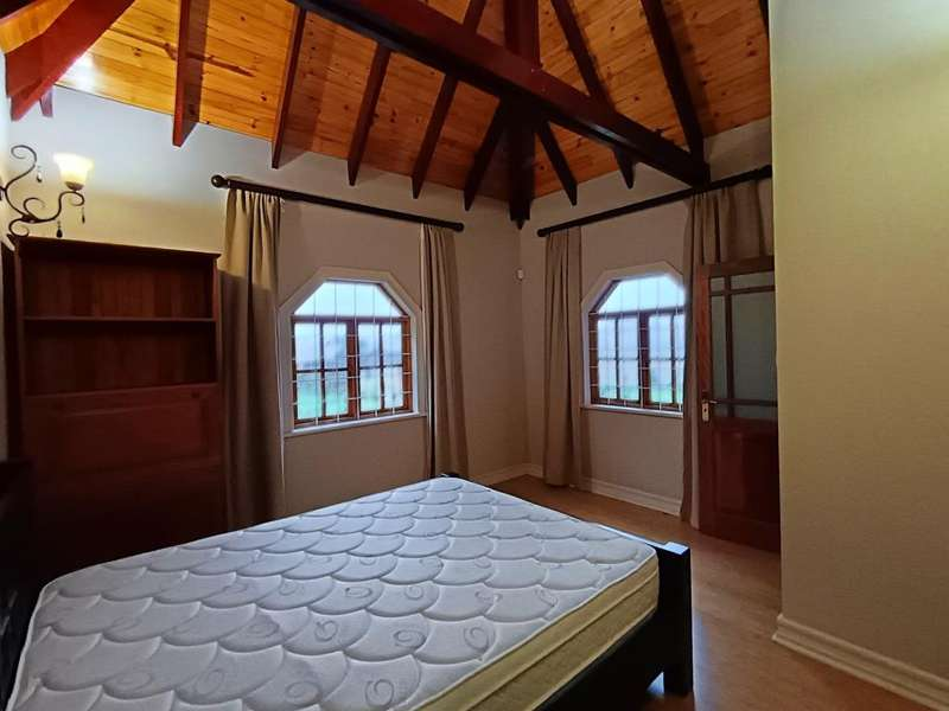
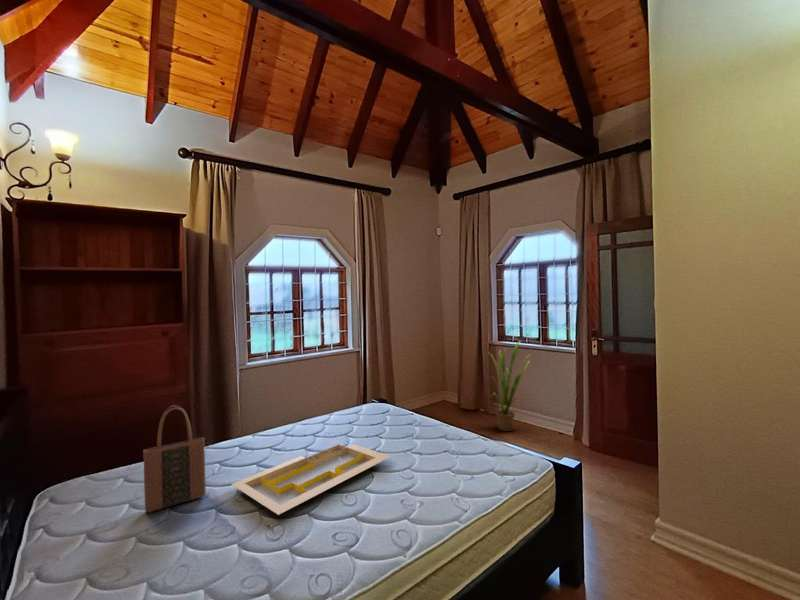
+ house plant (505, 384)
+ serving tray (316, 472)
+ tote bag (175, 455)
